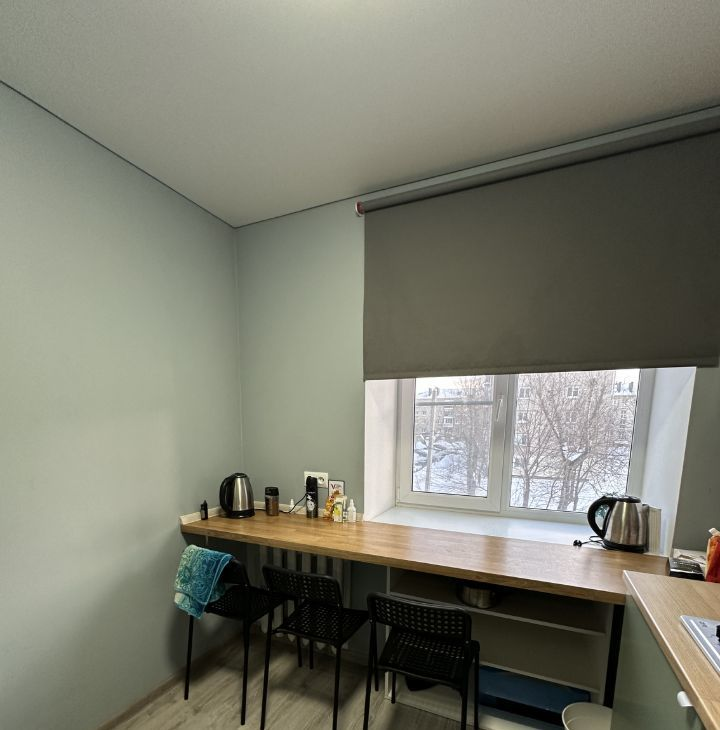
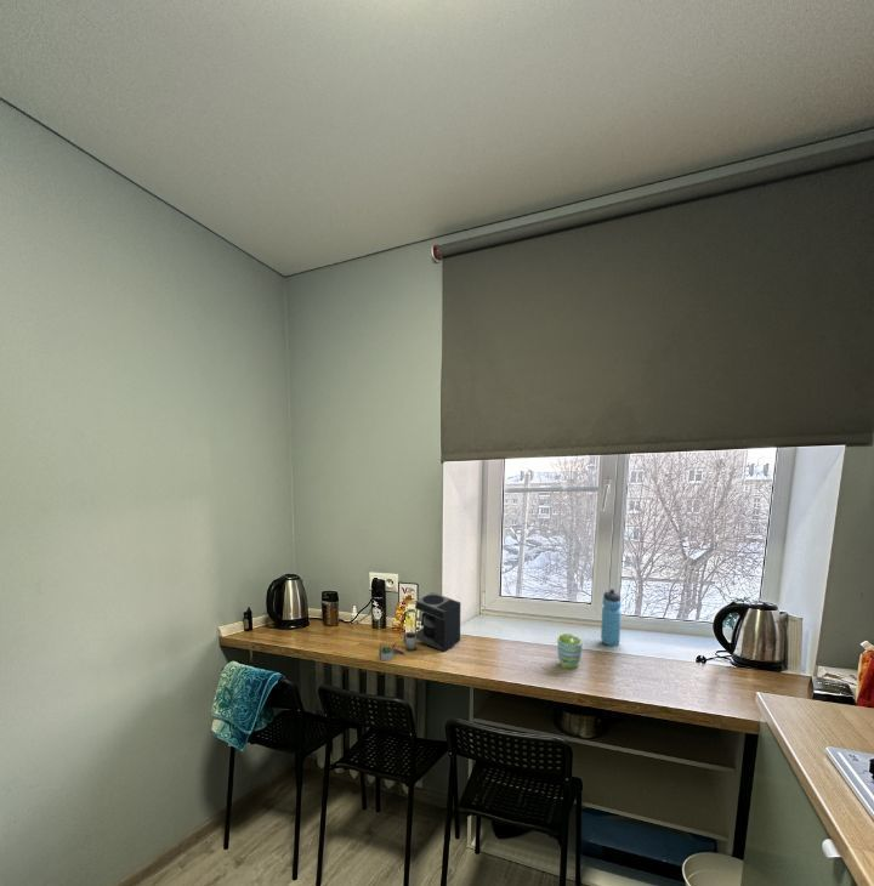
+ mug (568, 649)
+ coffee maker (418, 631)
+ water bottle (611, 615)
